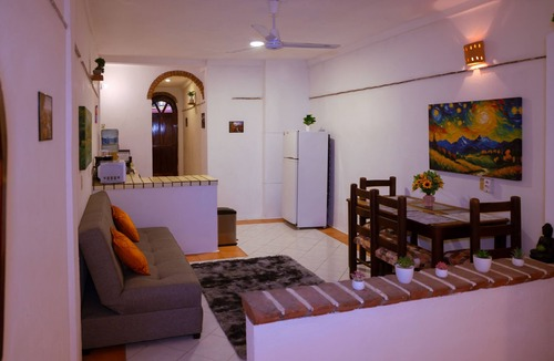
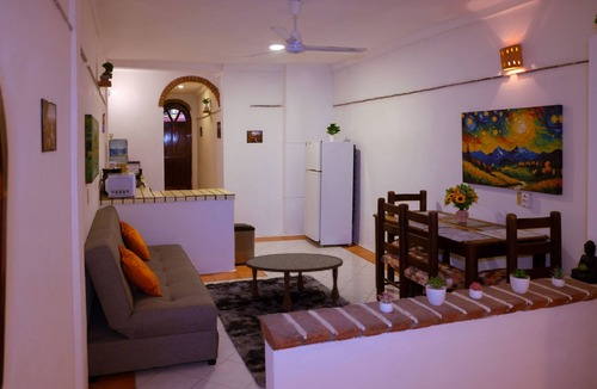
+ coffee table (297, 279)
